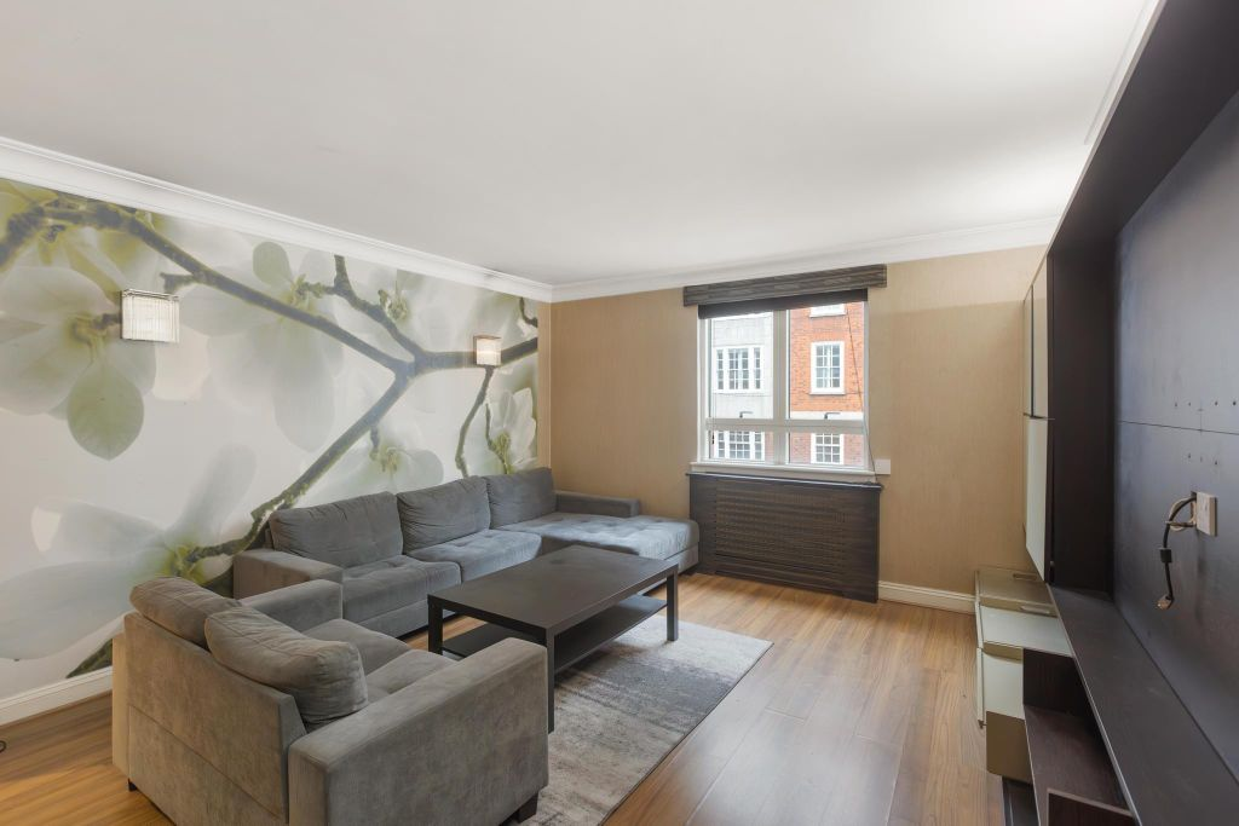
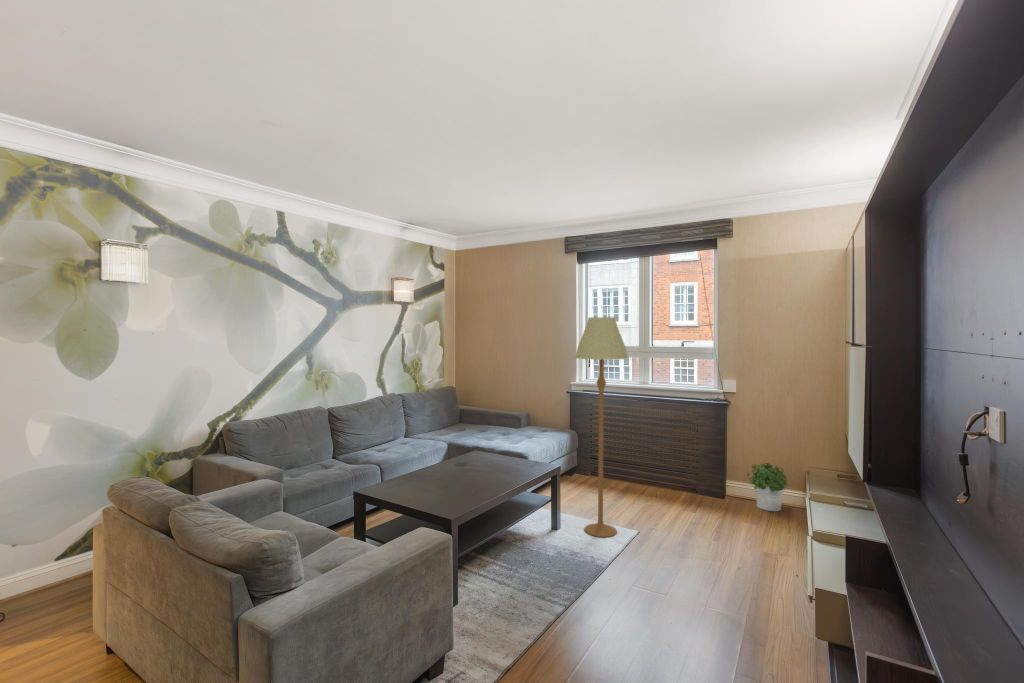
+ potted plant (766, 485)
+ floor lamp (601, 424)
